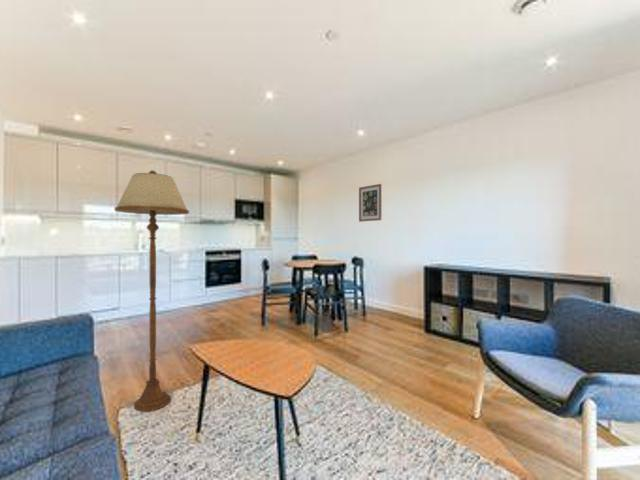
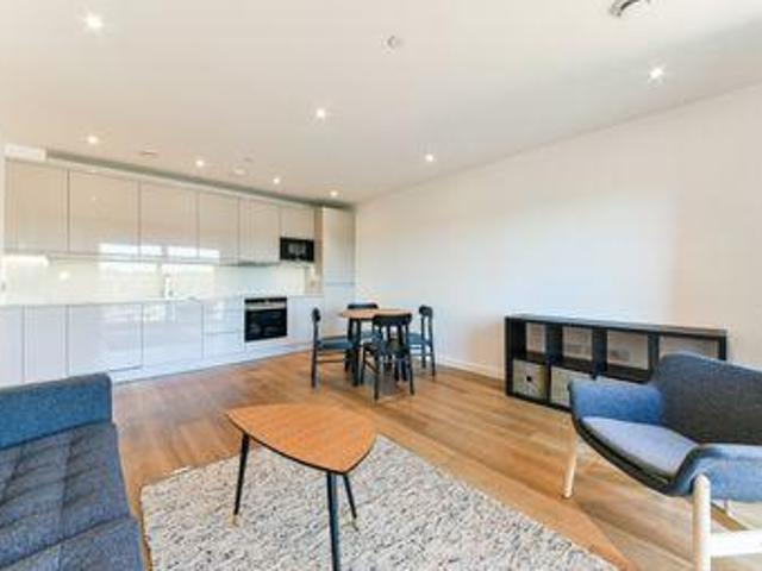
- floor lamp (153, 286)
- wall art (369, 203)
